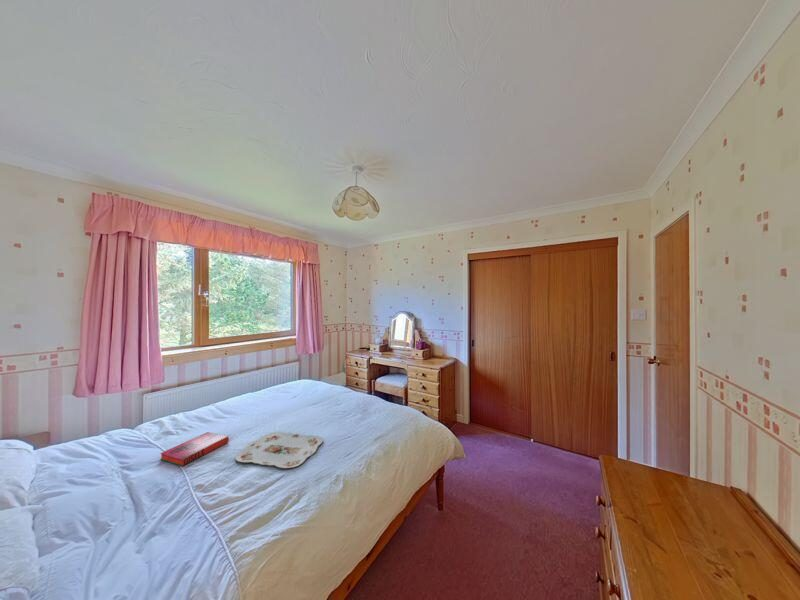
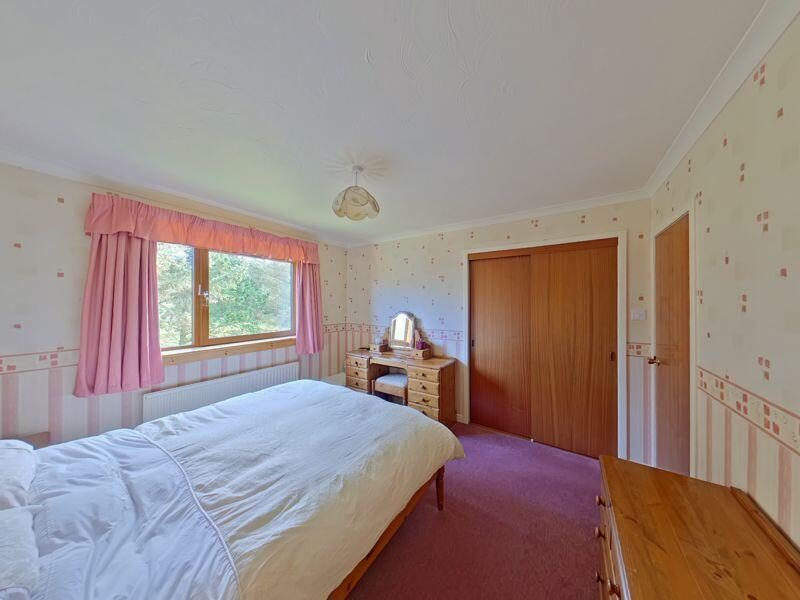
- serving tray (281, 448)
- hardback book (196, 447)
